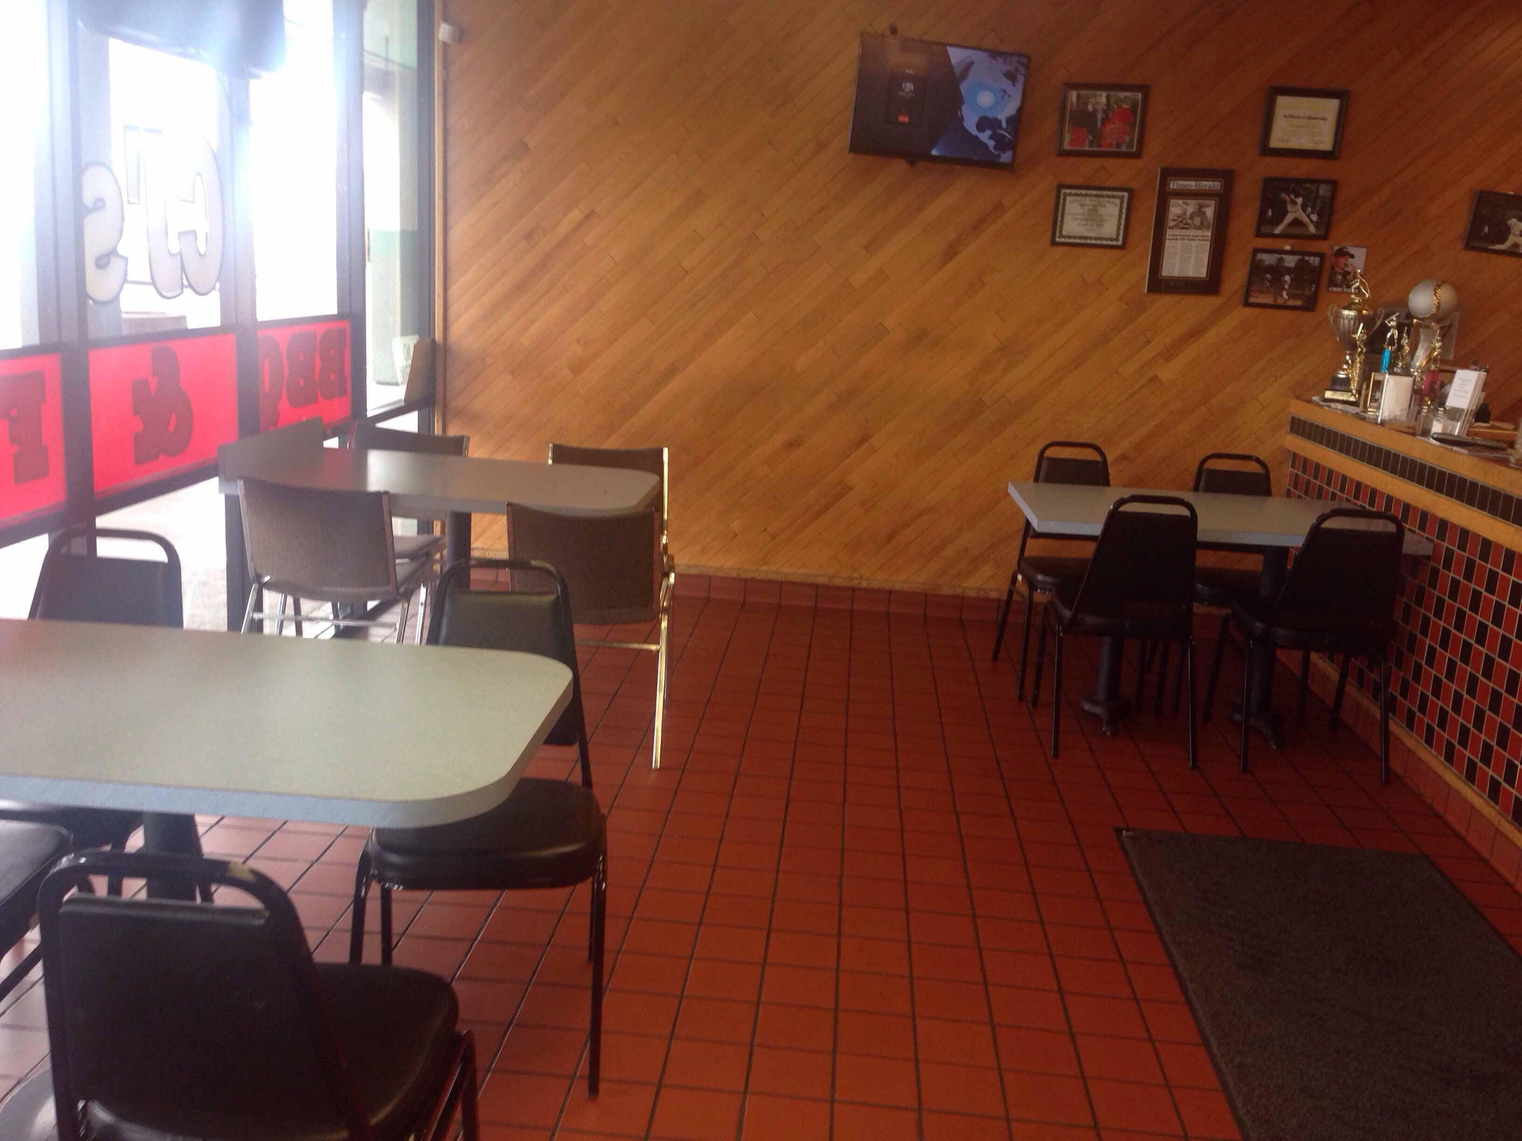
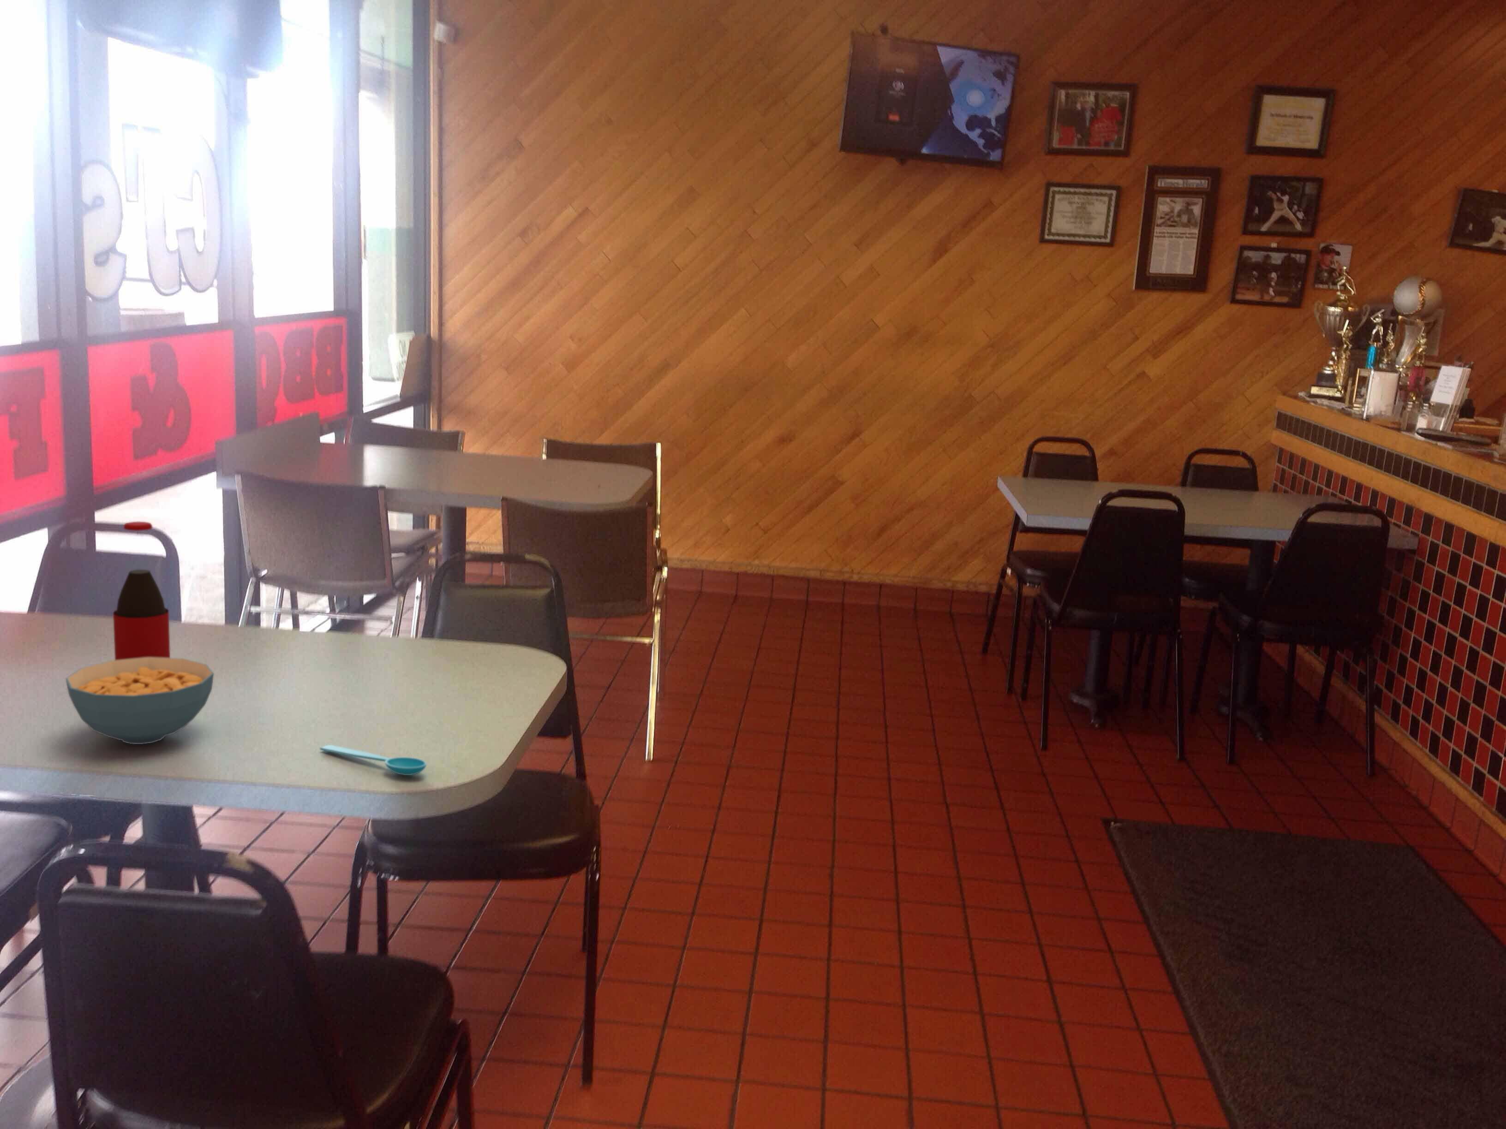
+ cereal bowl (142, 707)
+ bottle (141, 605)
+ spoon (372, 757)
